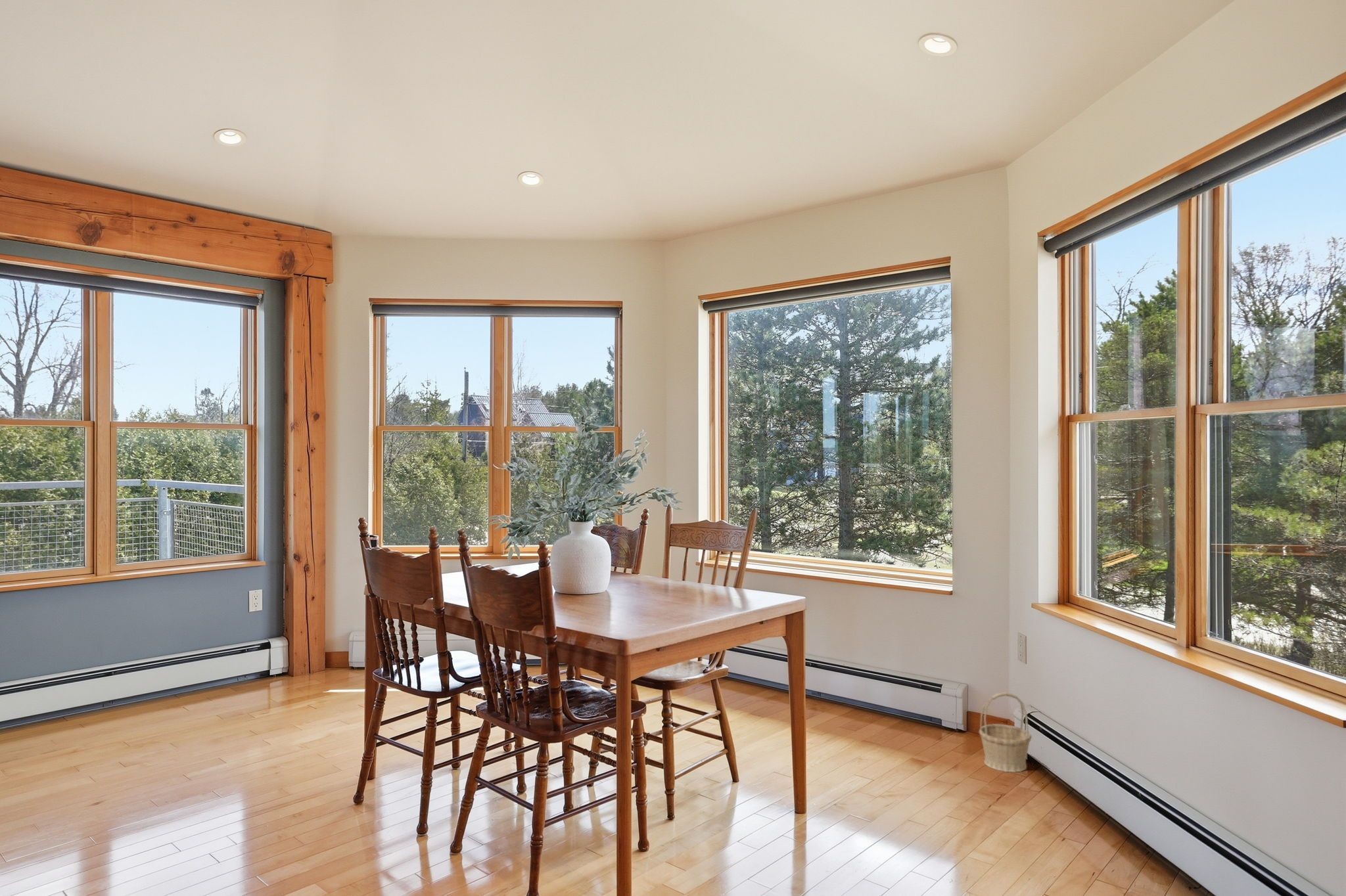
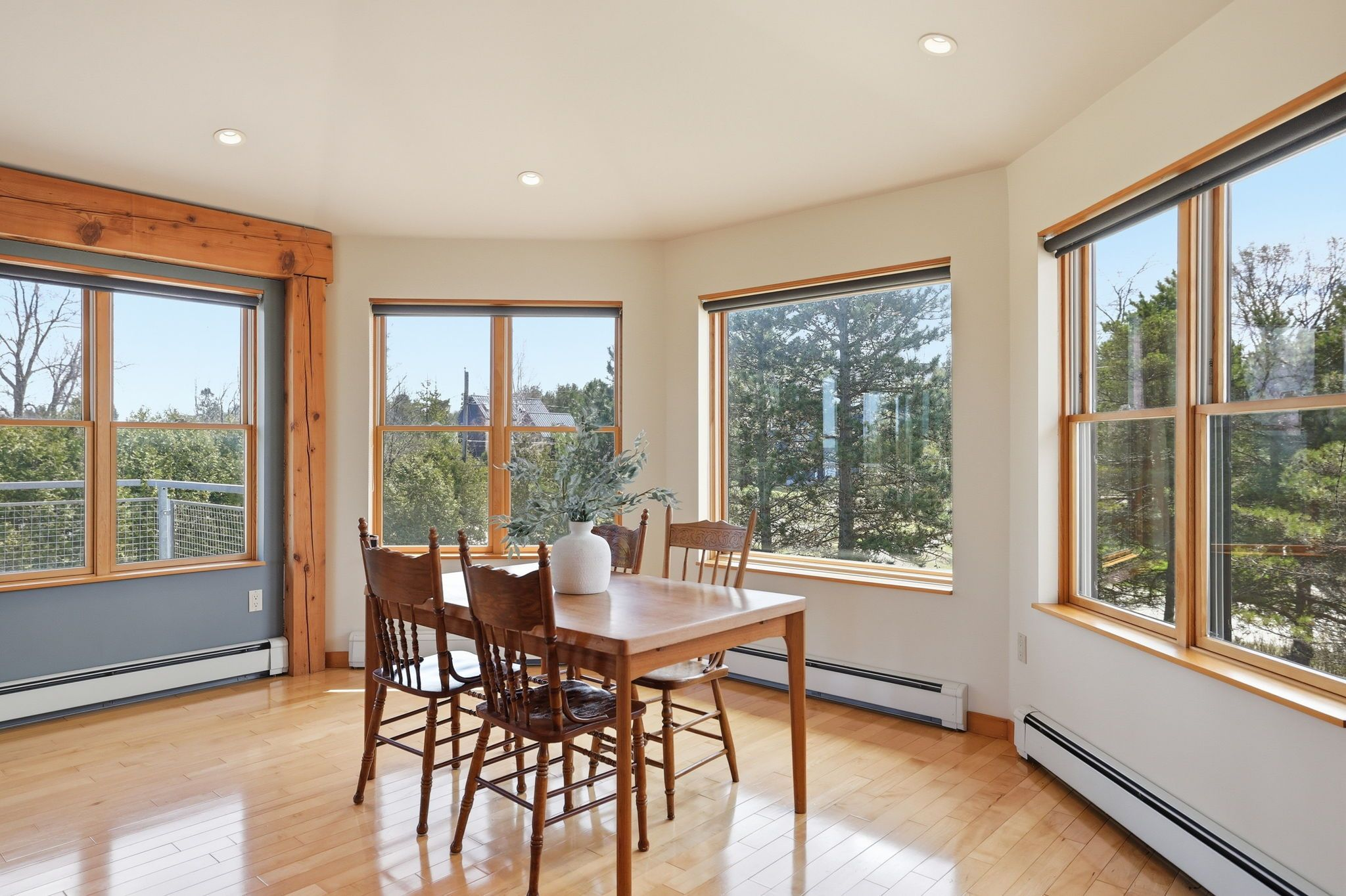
- basket (1005, 728)
